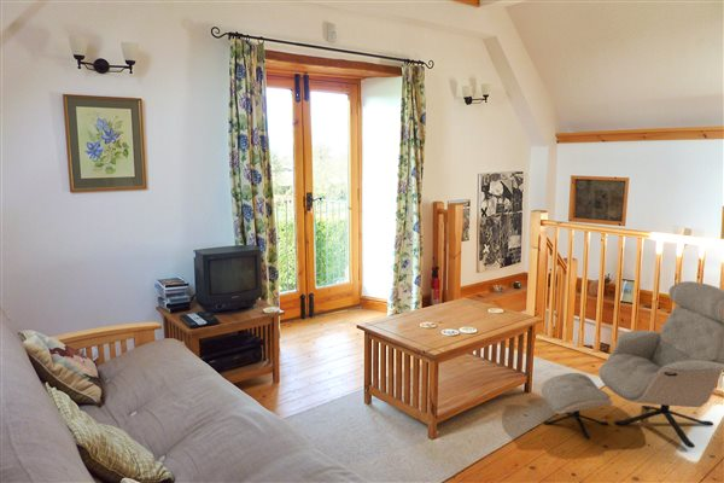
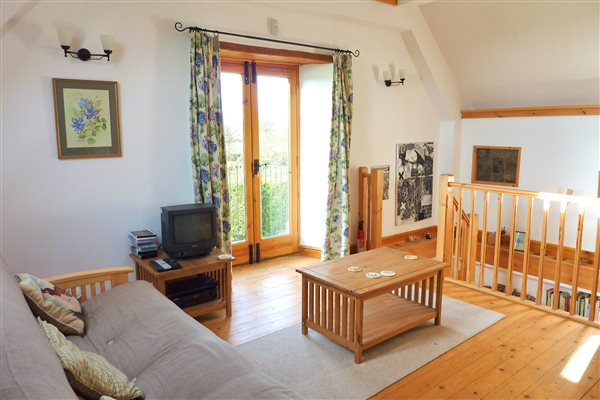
- armchair (631, 355)
